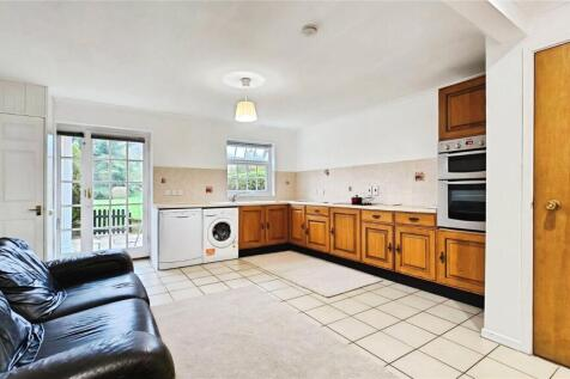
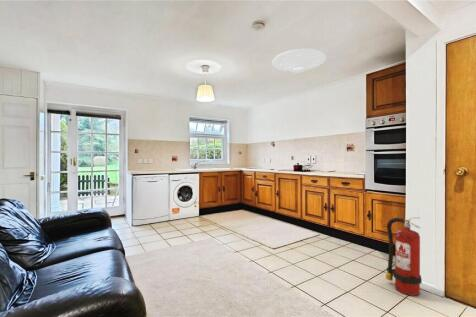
+ fire extinguisher (402, 251)
+ ceiling light (298, 60)
